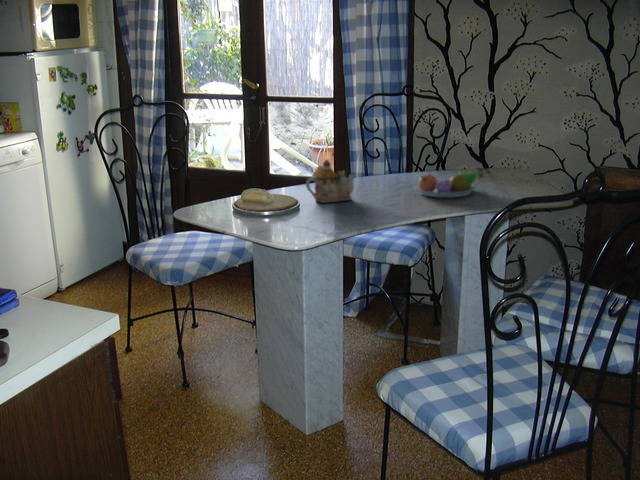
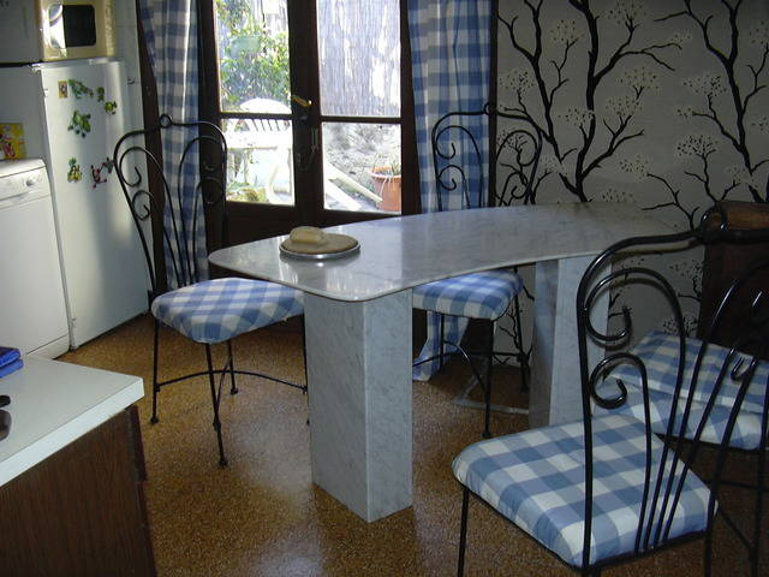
- fruit bowl (447, 181)
- teapot (331, 179)
